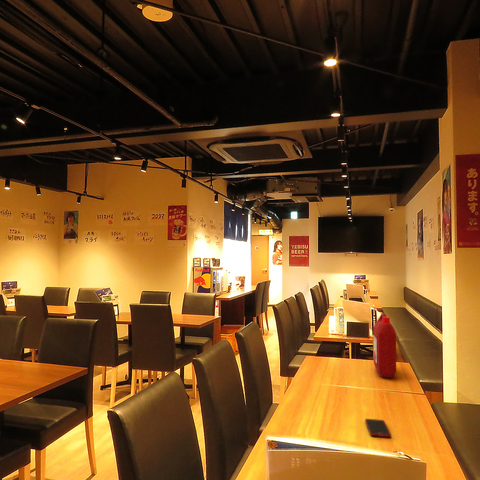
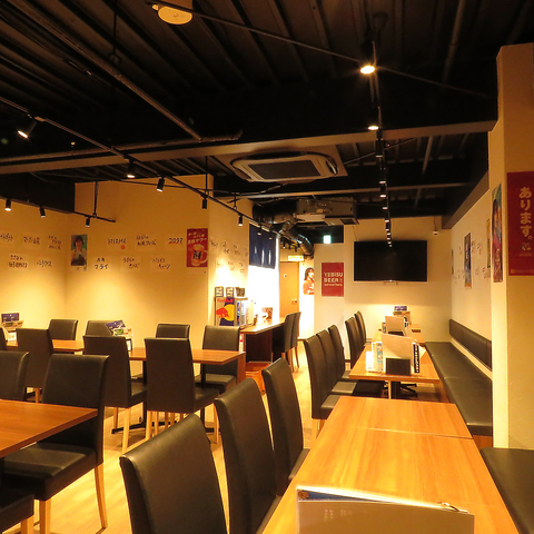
- cell phone (377, 427)
- ketchup jug (384, 343)
